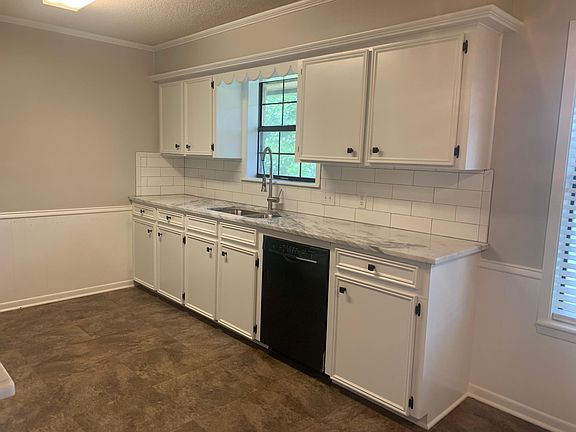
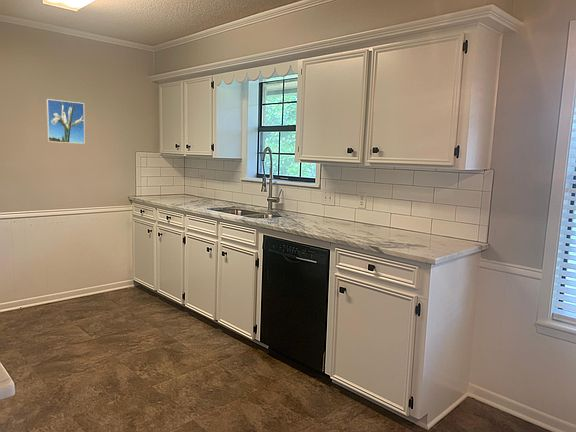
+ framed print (66, 122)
